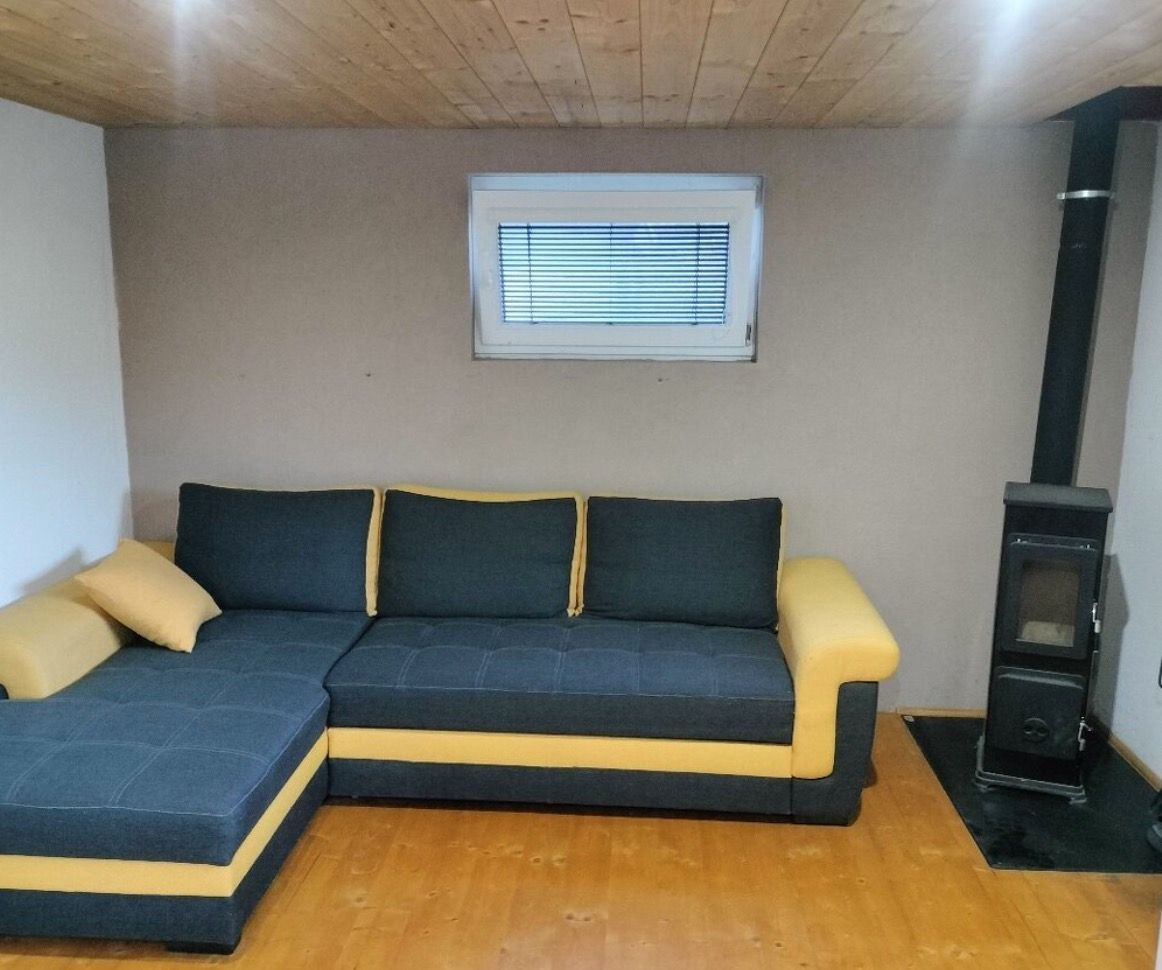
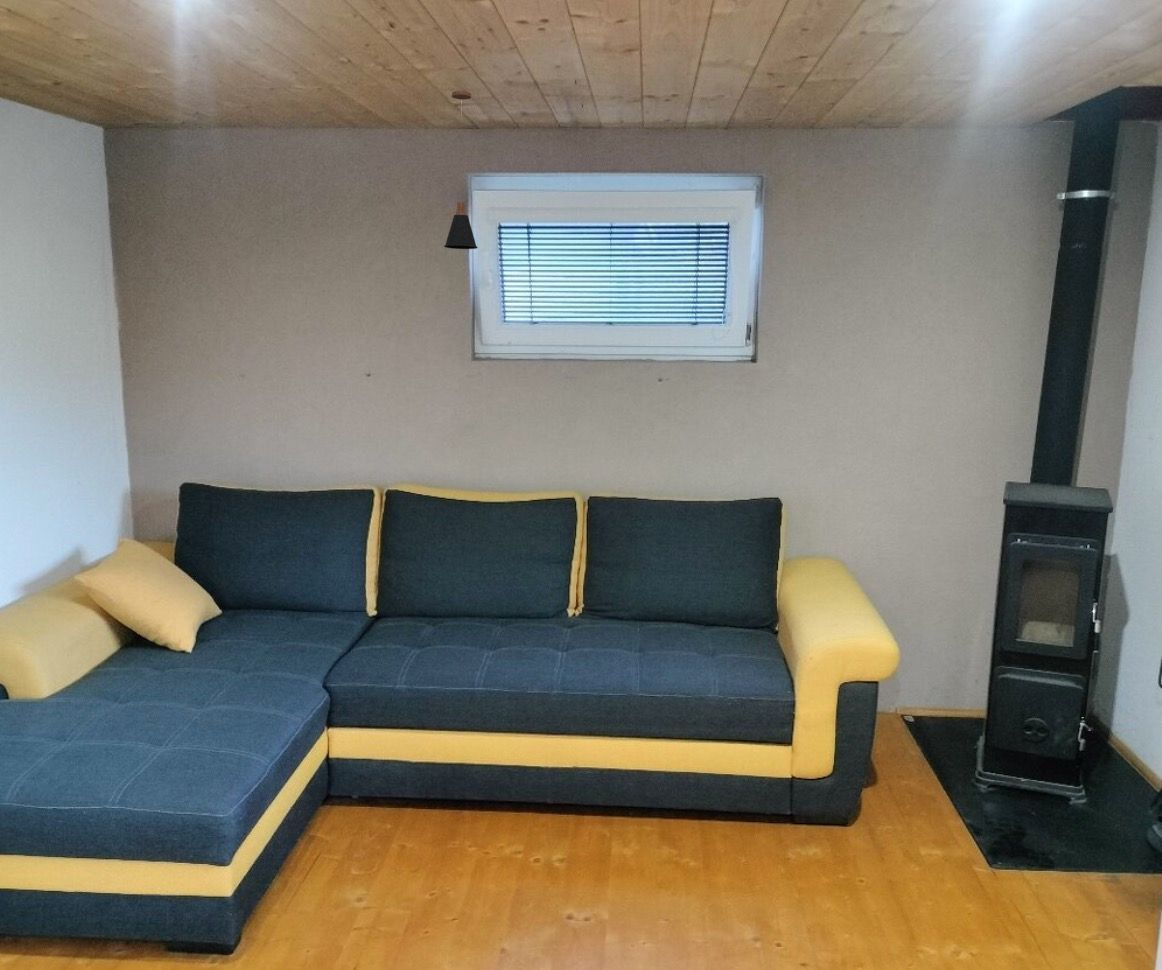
+ pendant lamp (461, 202)
